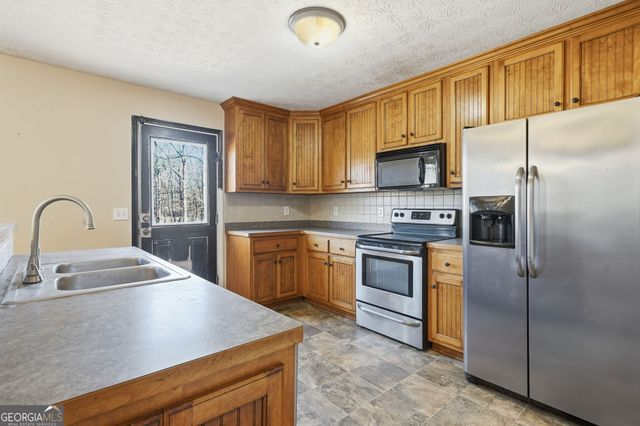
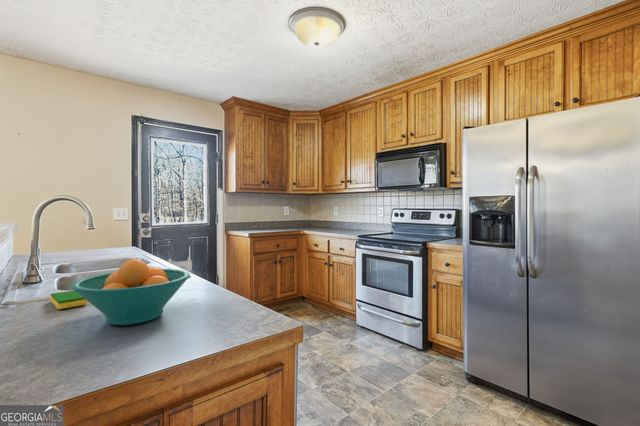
+ dish sponge (68, 298)
+ fruit bowl (135, 288)
